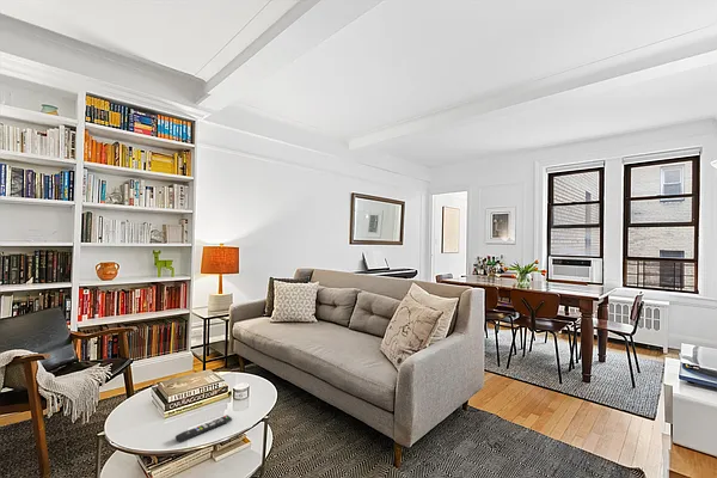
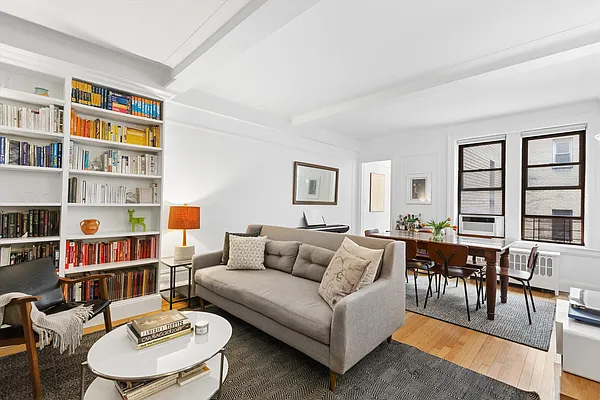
- remote control (204, 427)
